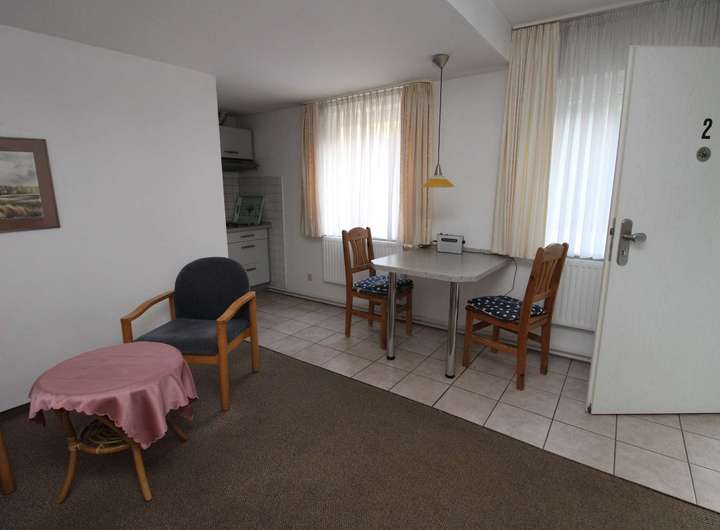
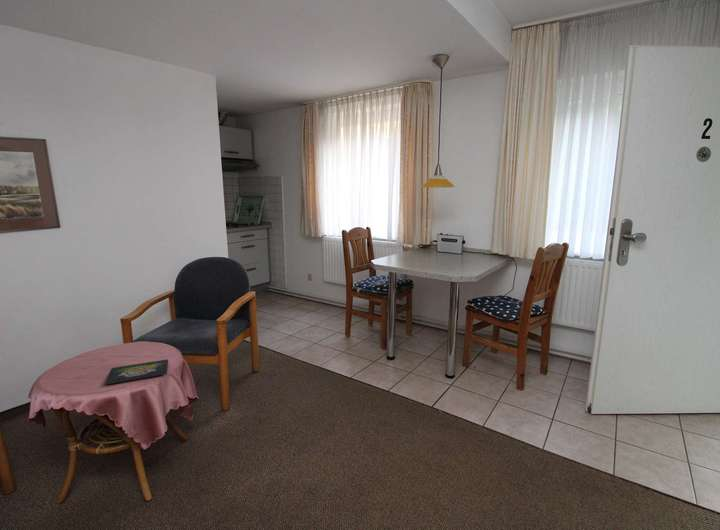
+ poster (139, 368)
